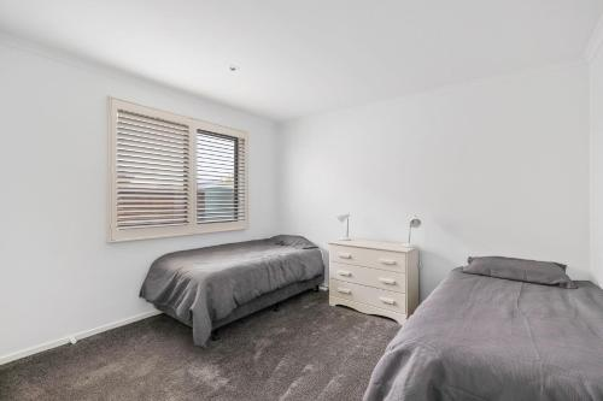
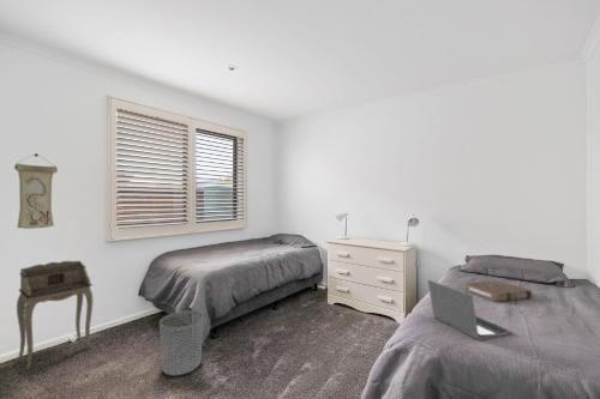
+ desk (56, 300)
+ book (497, 290)
+ waste bin (181, 341)
+ laptop (467, 304)
+ wall scroll (36, 191)
